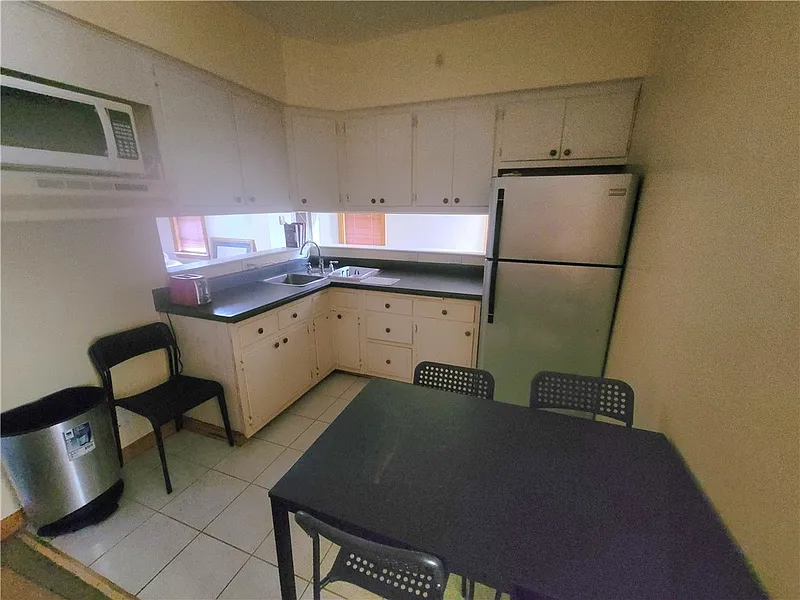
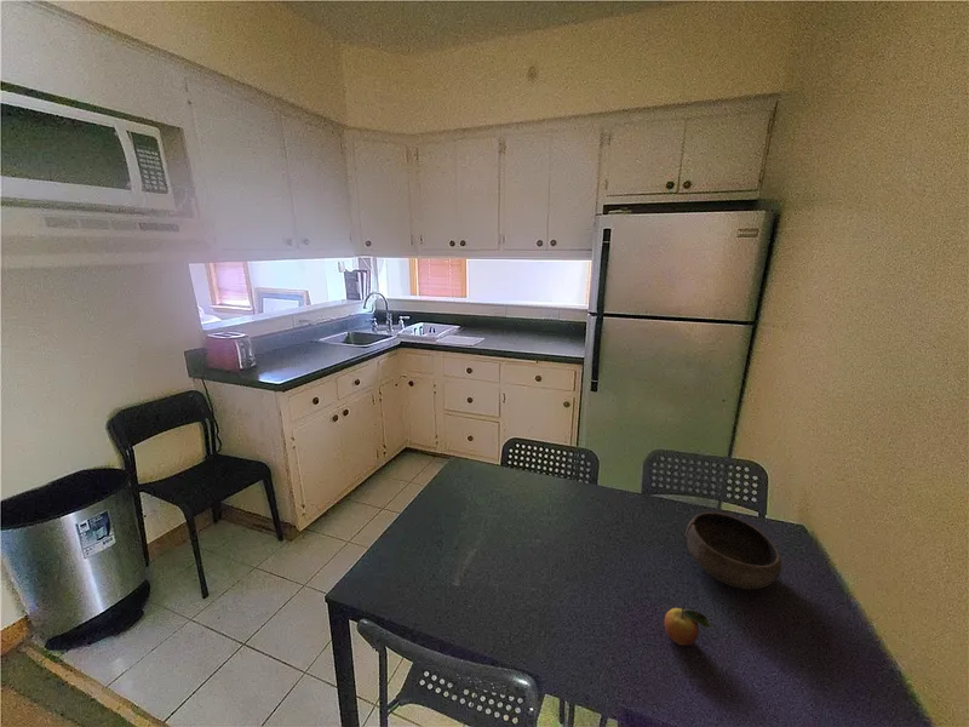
+ bowl (729, 551)
+ fruit (690, 623)
